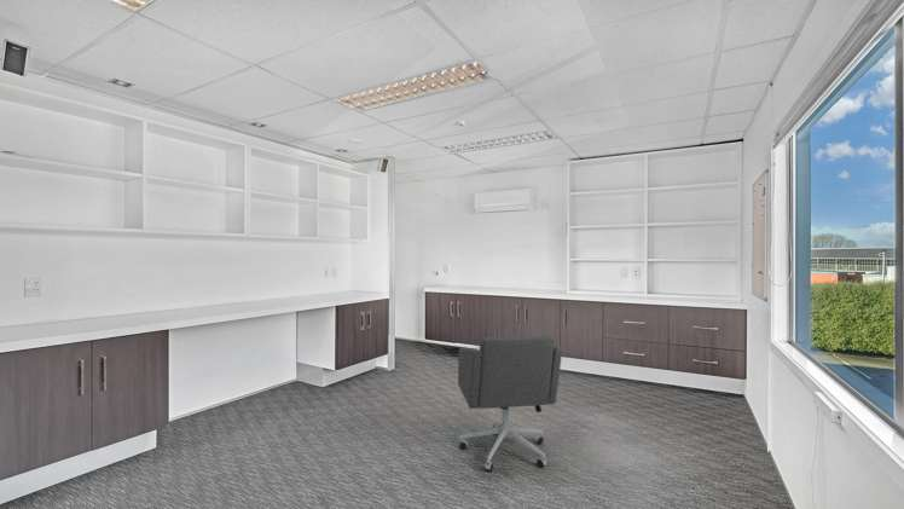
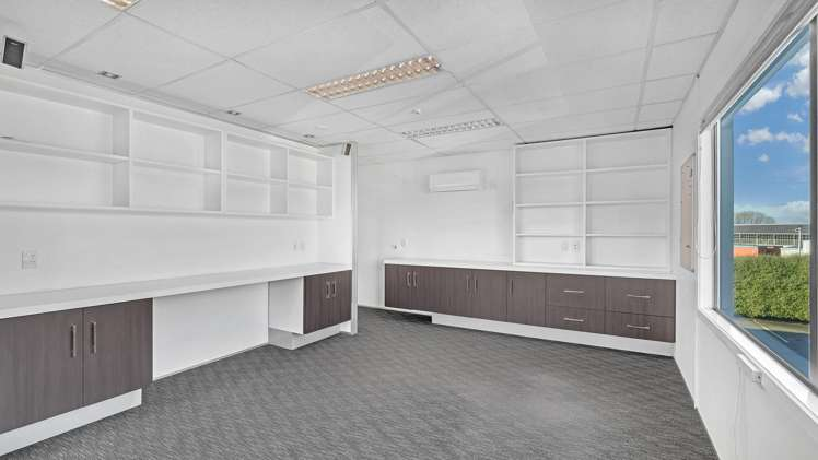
- office chair (505, 391)
